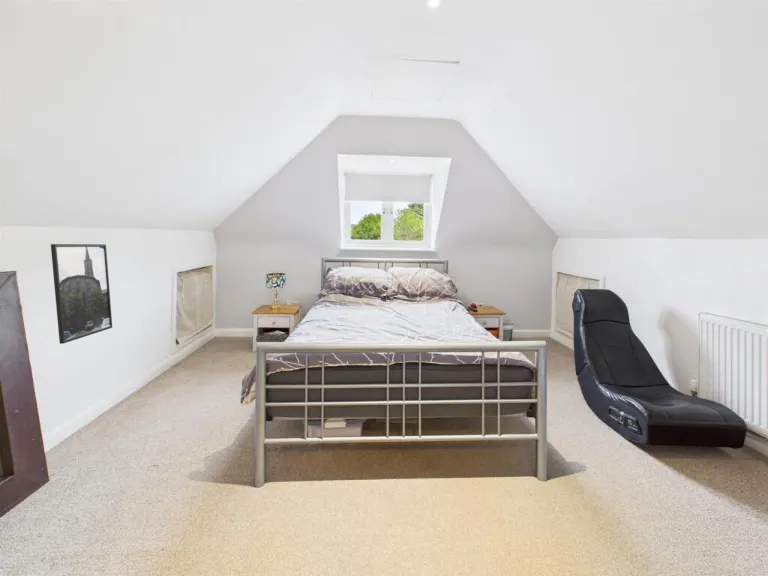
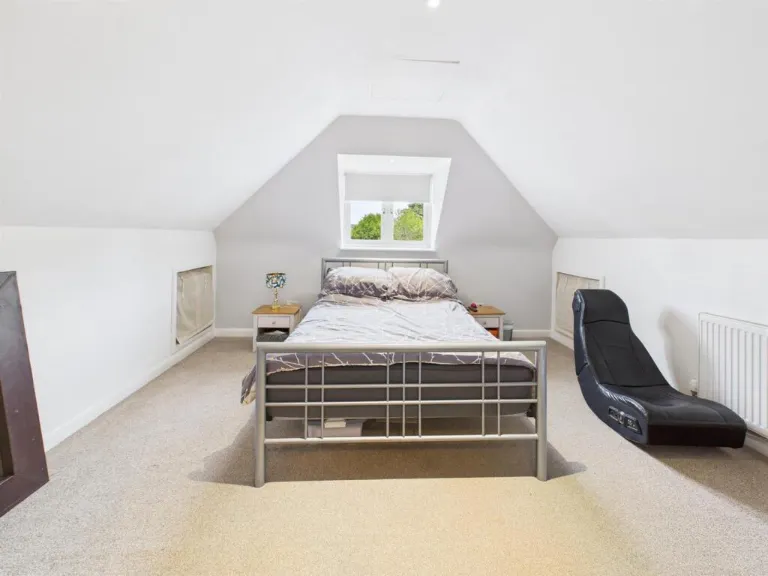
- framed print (84, 290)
